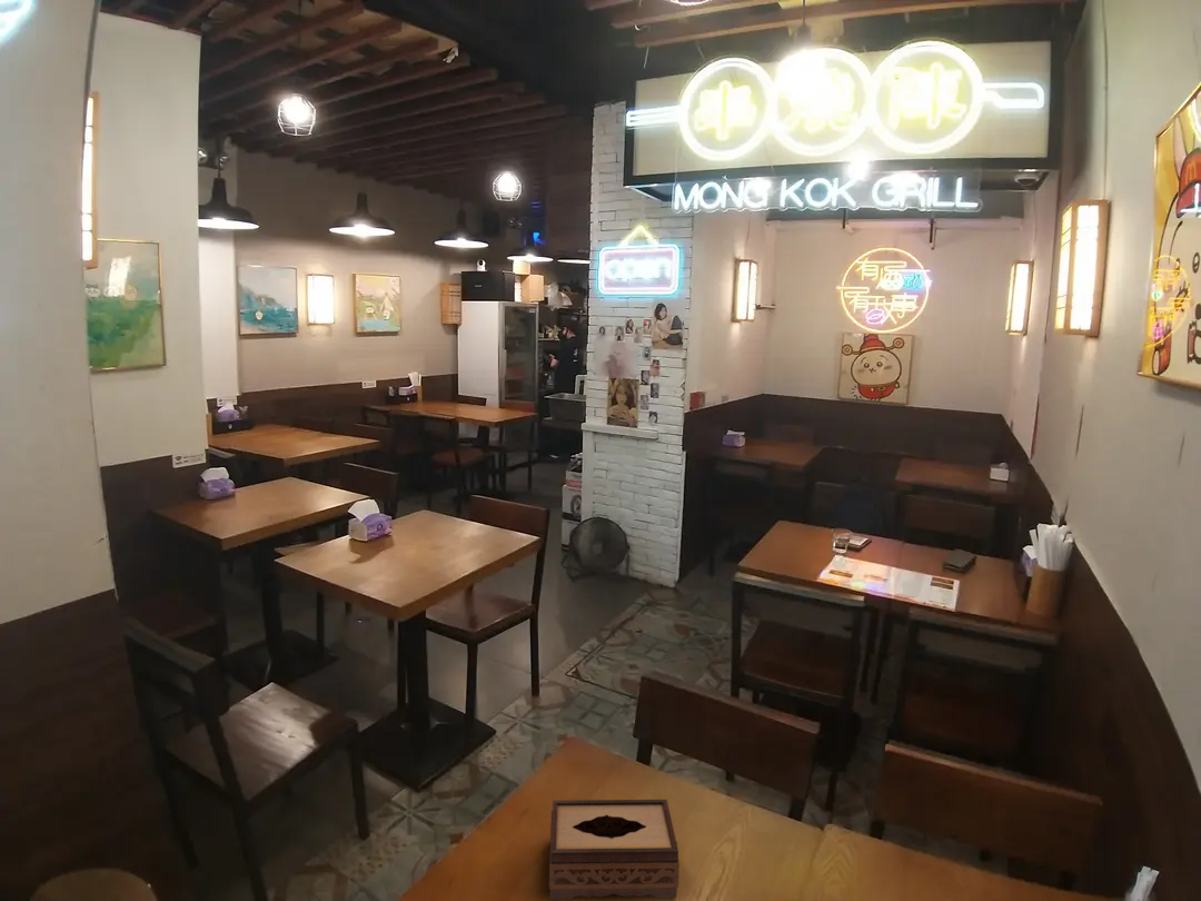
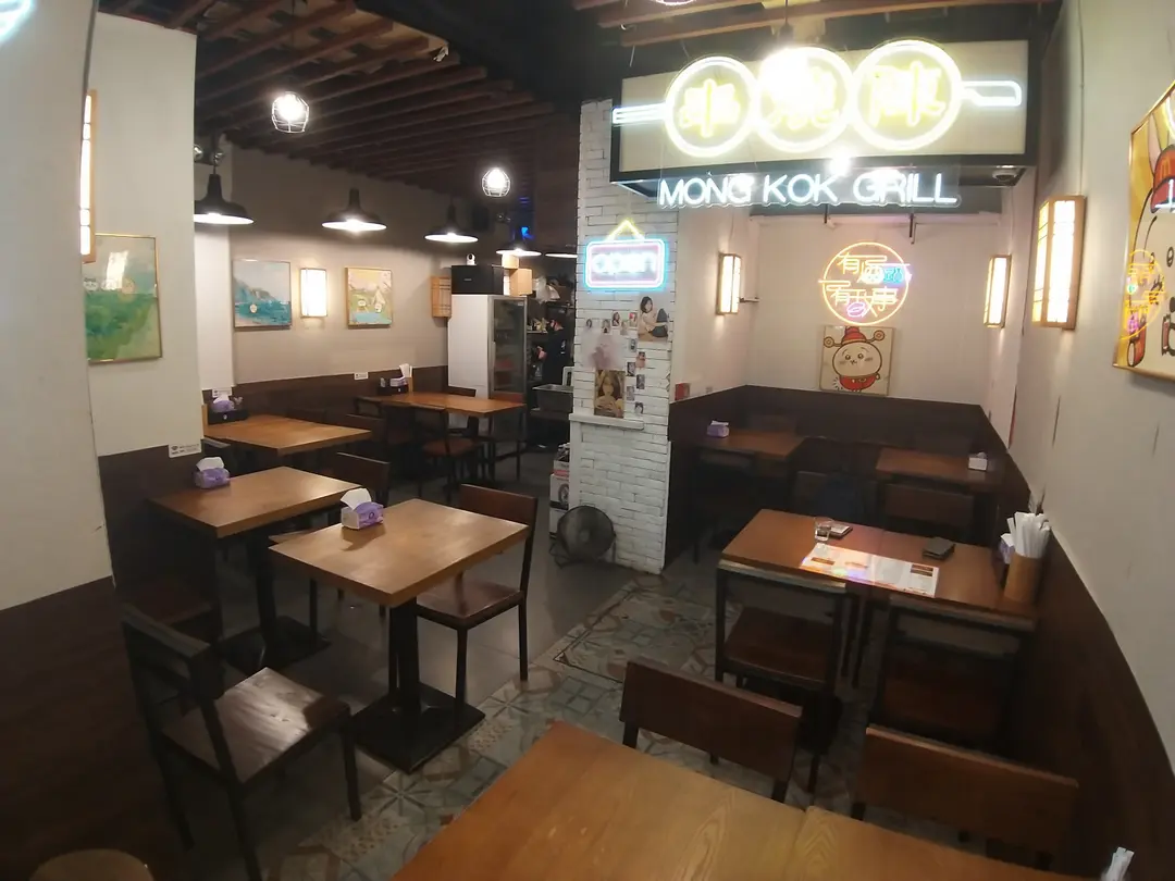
- tissue box (612, 846)
